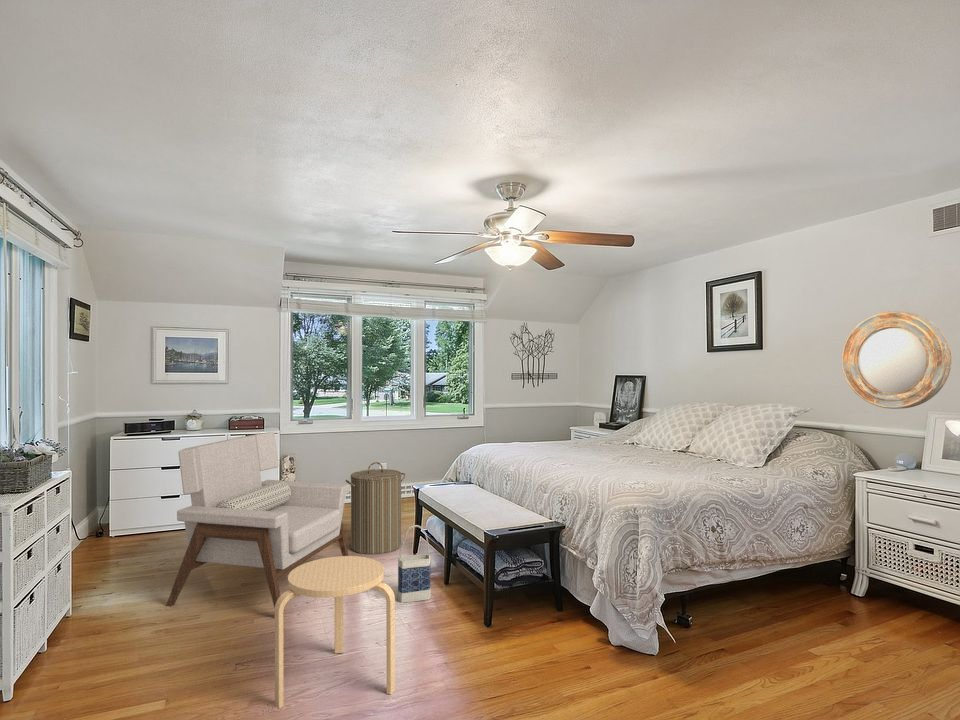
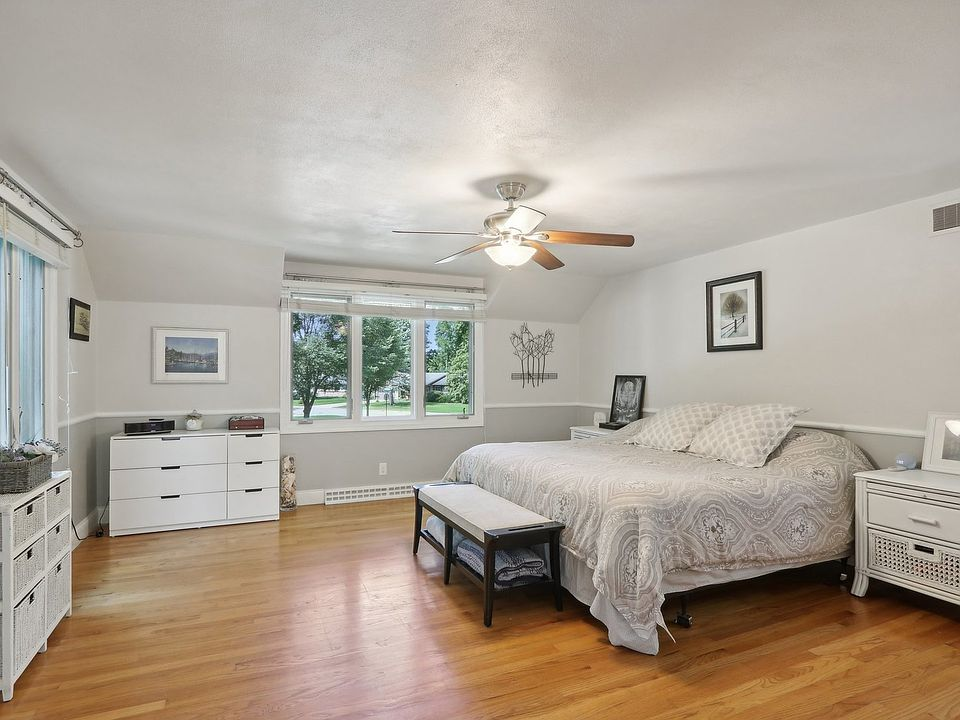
- home mirror (892, 360)
- armchair (266, 513)
- laundry hamper (376, 504)
- bag (414, 561)
- stool (337, 623)
